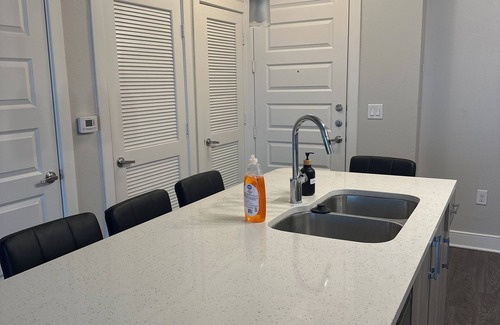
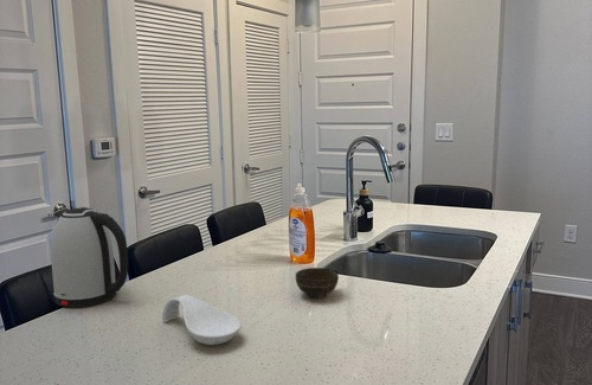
+ spoon rest (197, 317)
+ kettle (91, 254)
+ cup (320, 283)
